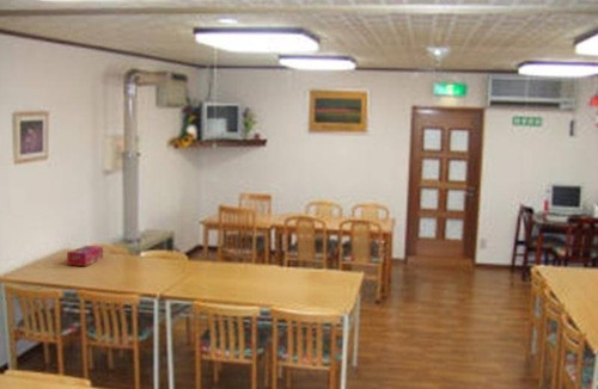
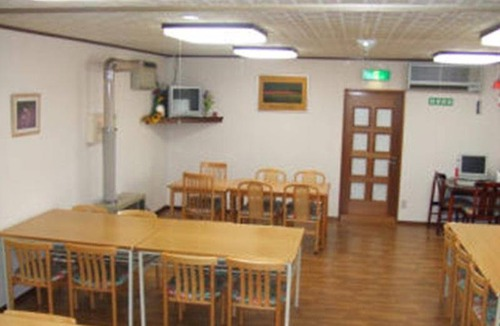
- tissue box (85, 255)
